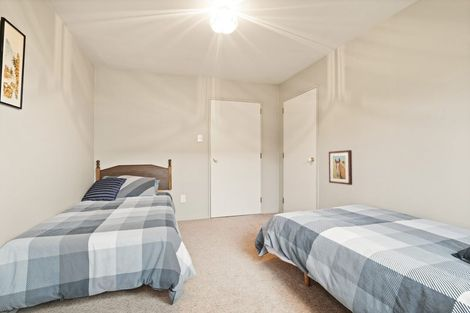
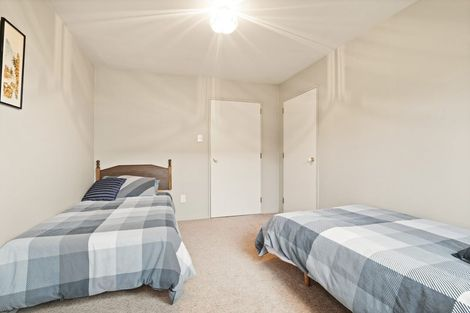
- wall art (339, 167)
